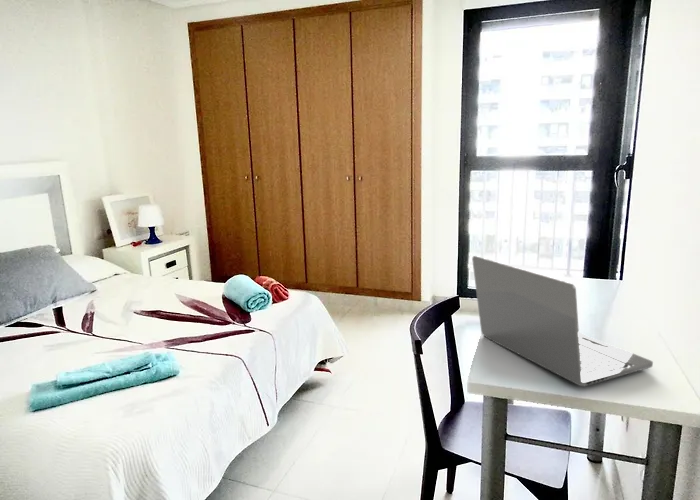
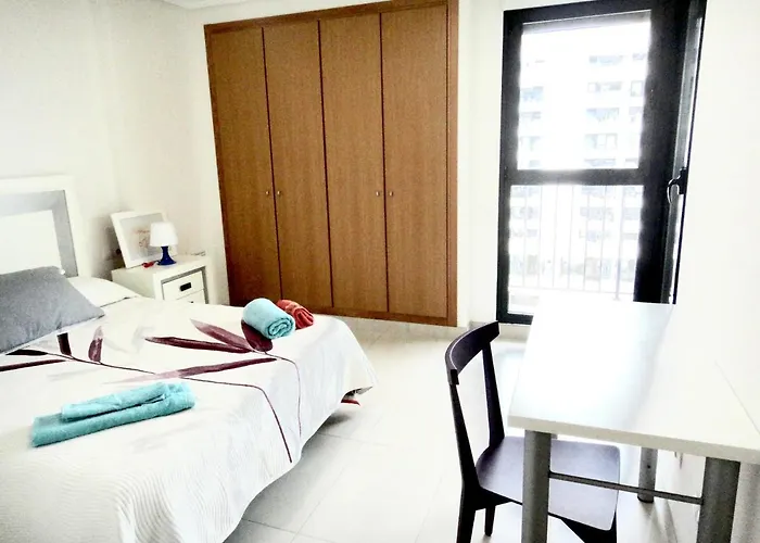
- laptop (557, 308)
